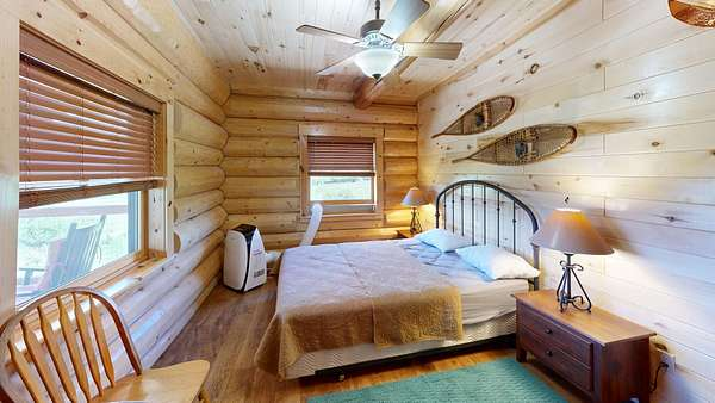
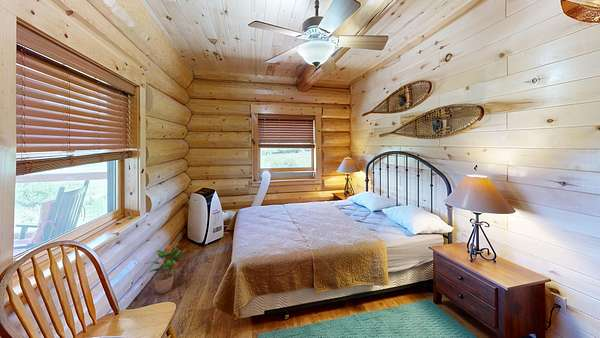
+ potted plant (172, 255)
+ potted plant (163, 269)
